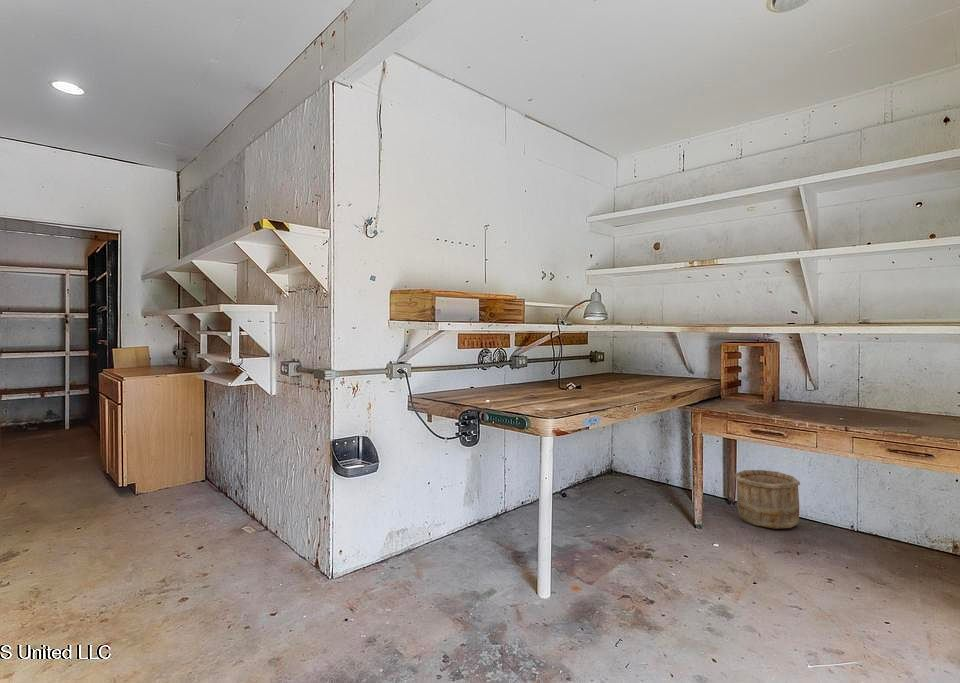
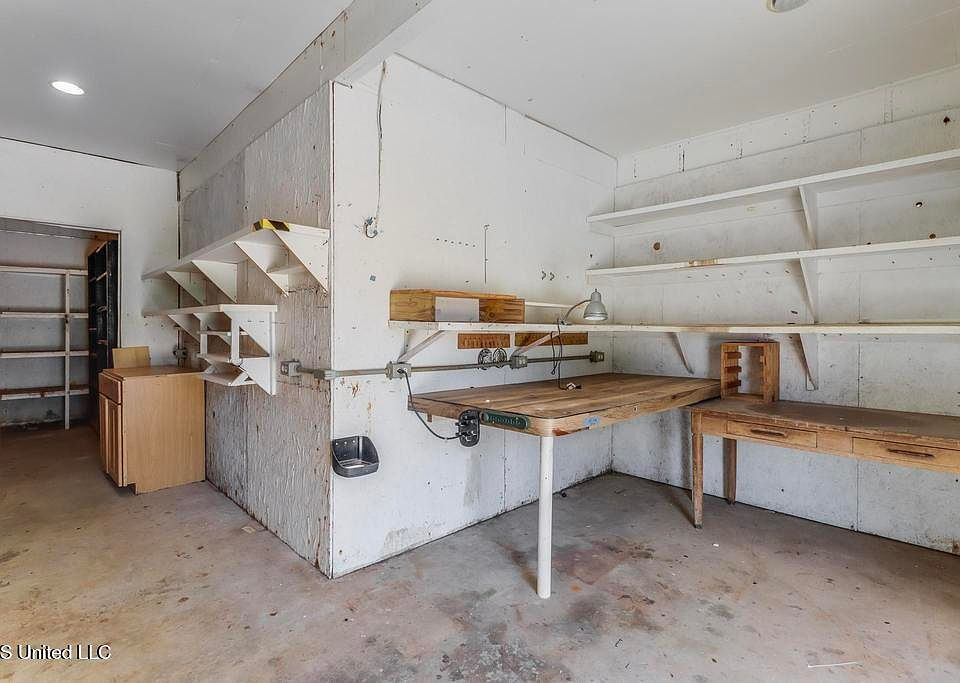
- wooden bucket (766, 497)
